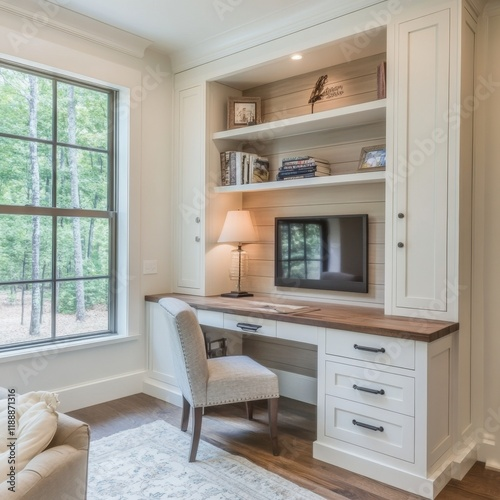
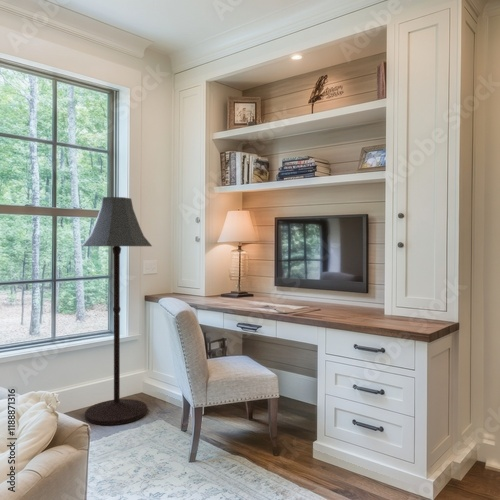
+ floor lamp (116, 306)
